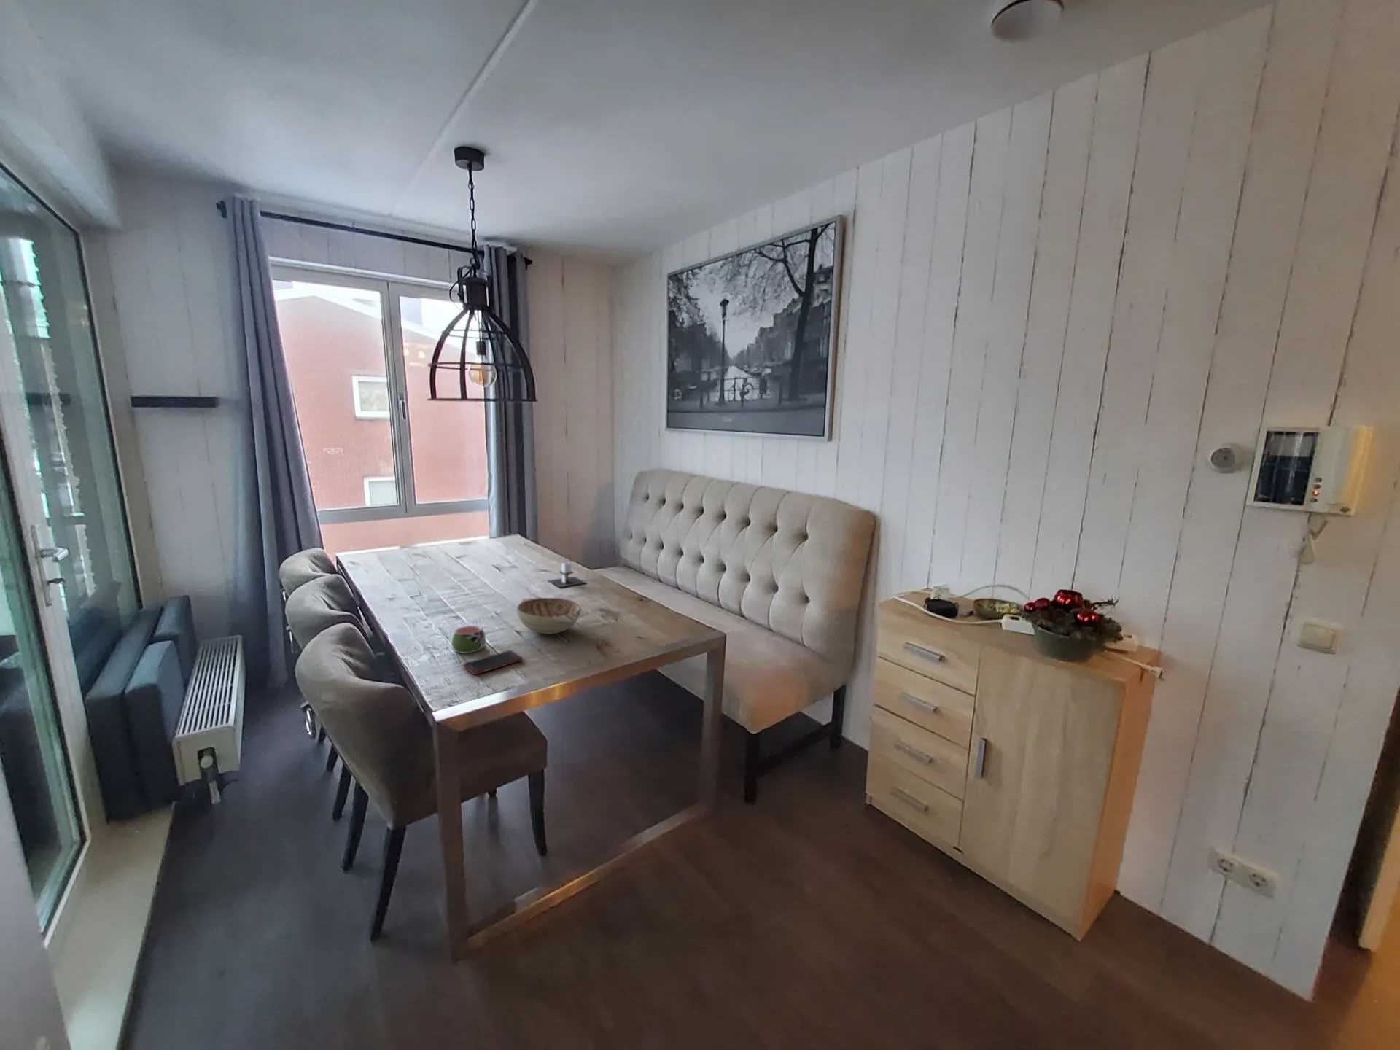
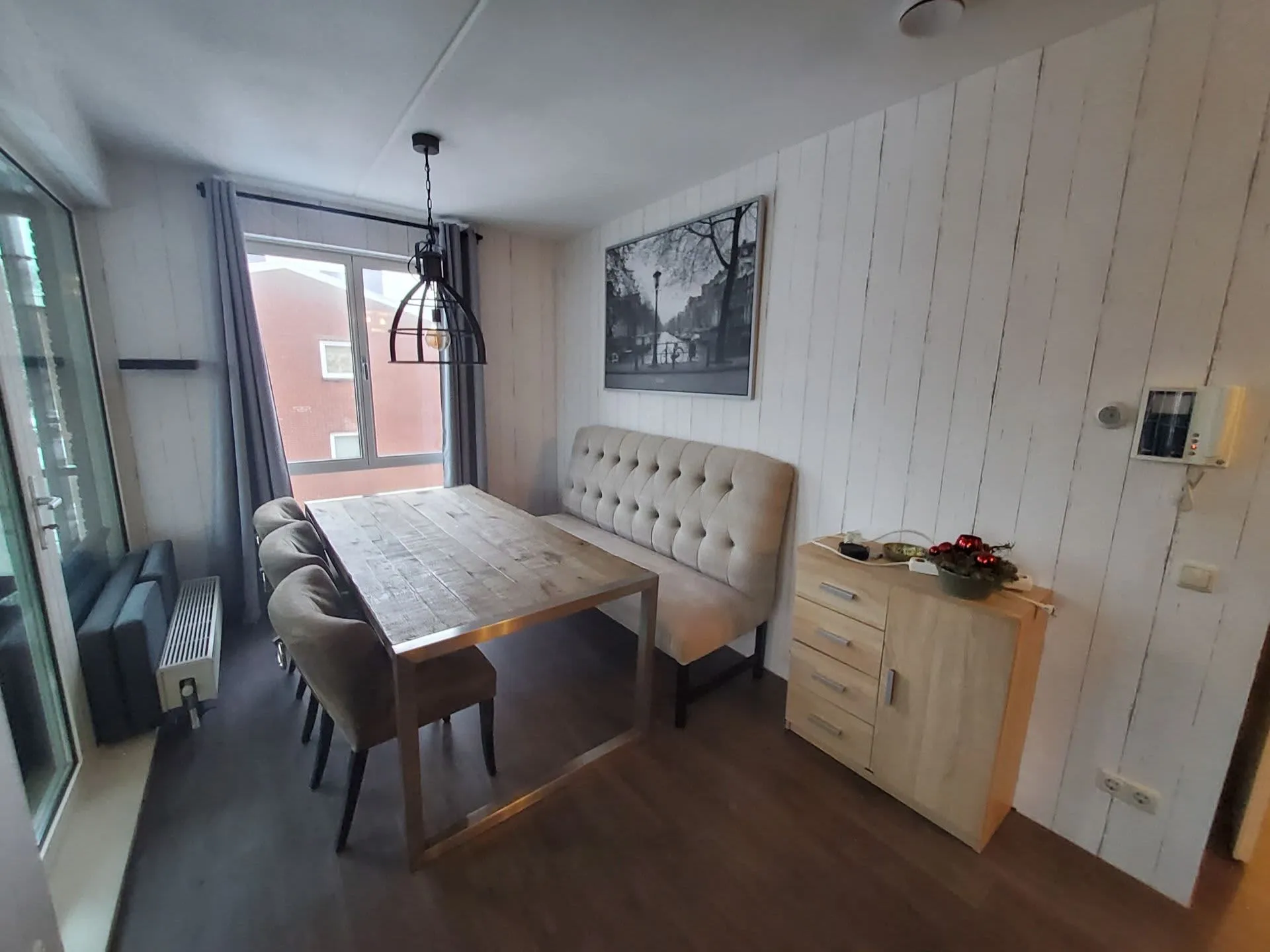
- architectural model (567, 572)
- cell phone (493, 662)
- mug (466, 638)
- decorative bowl (550, 618)
